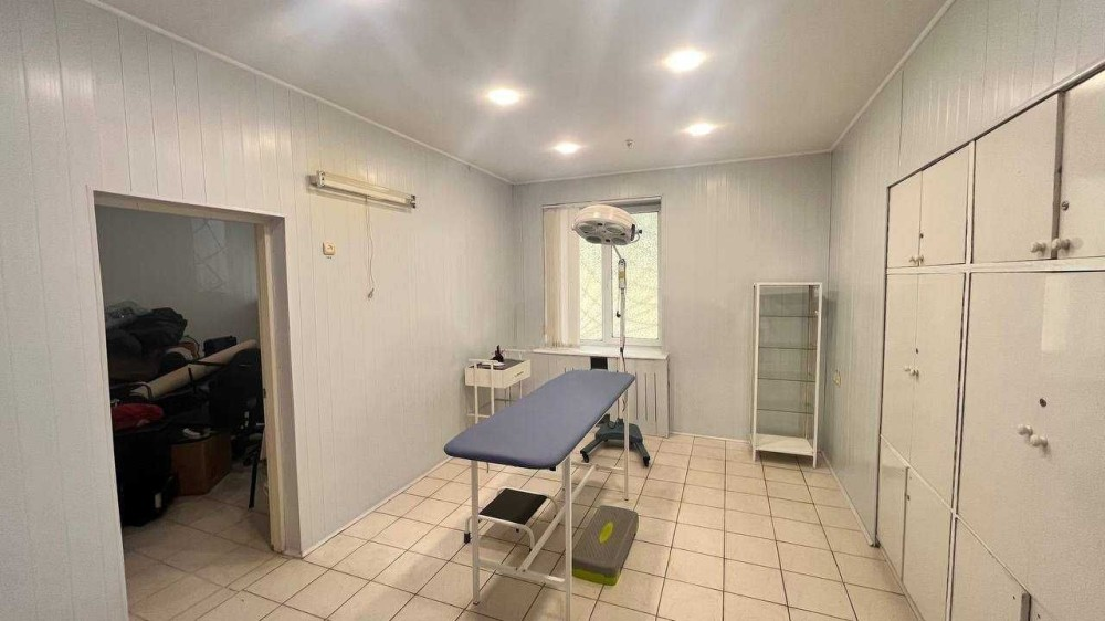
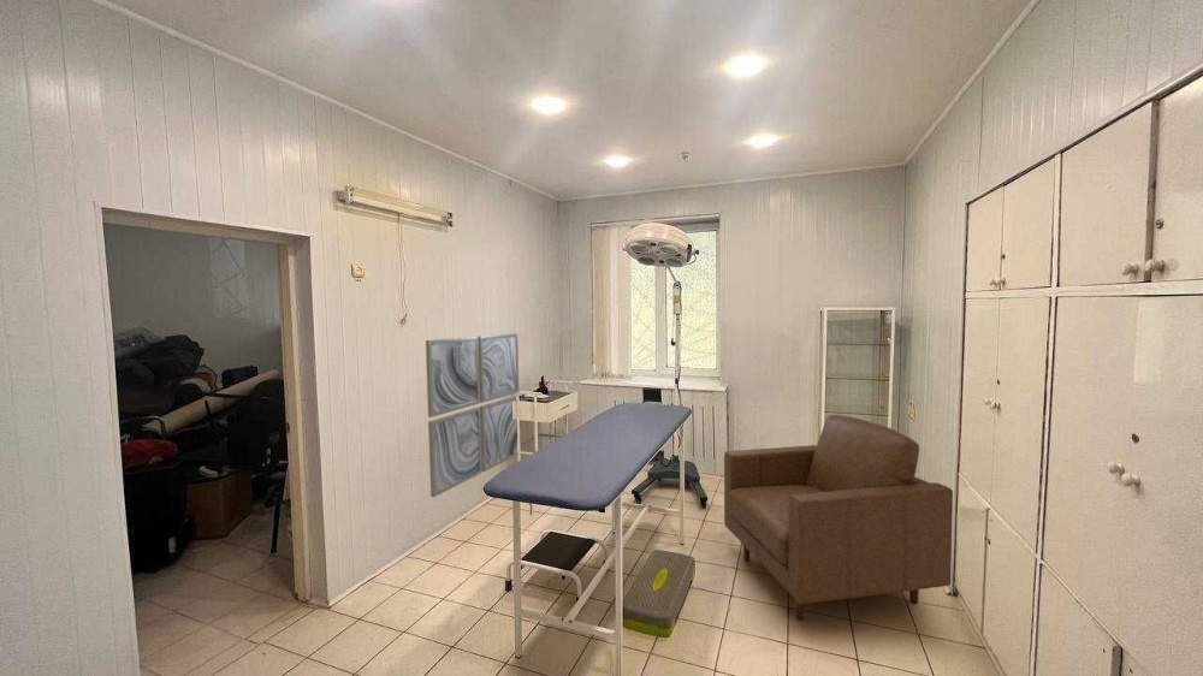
+ chair (820, 502)
+ wall art (479, 403)
